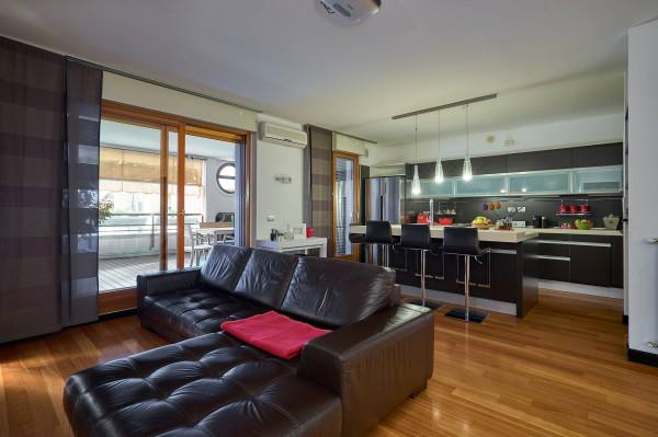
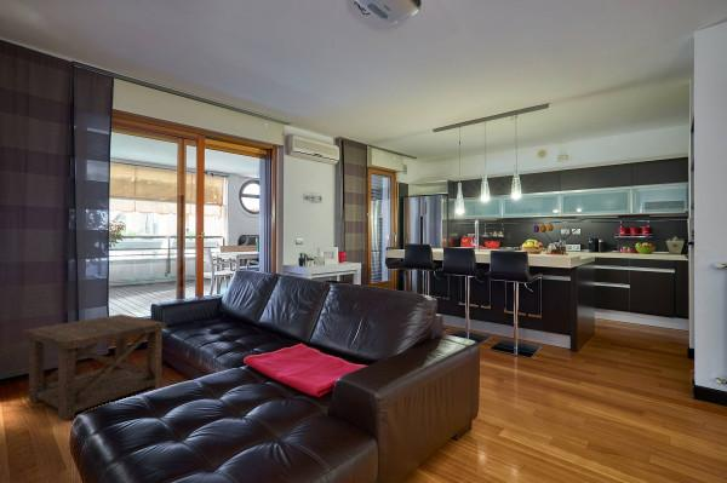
+ side table (97, 358)
